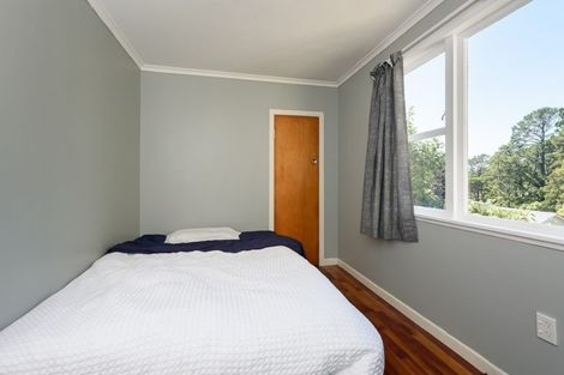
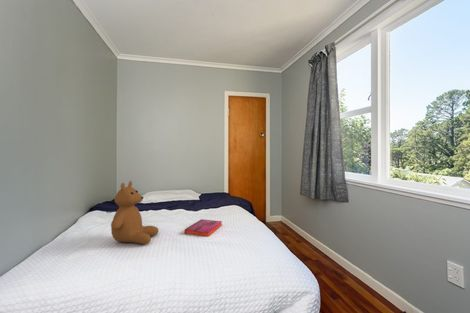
+ teddy bear (135, 210)
+ hardback book (204, 227)
